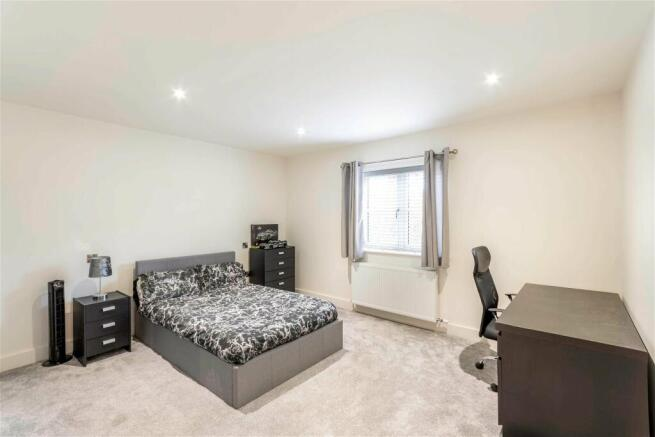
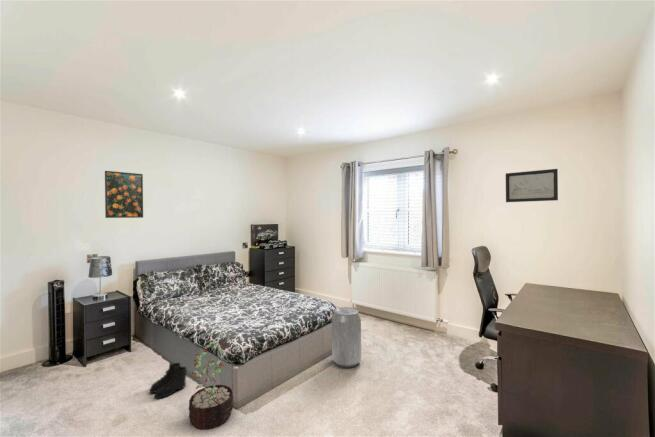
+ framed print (124, 195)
+ wall art (530, 186)
+ boots (168, 377)
+ decorative plant (210, 380)
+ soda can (346, 336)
